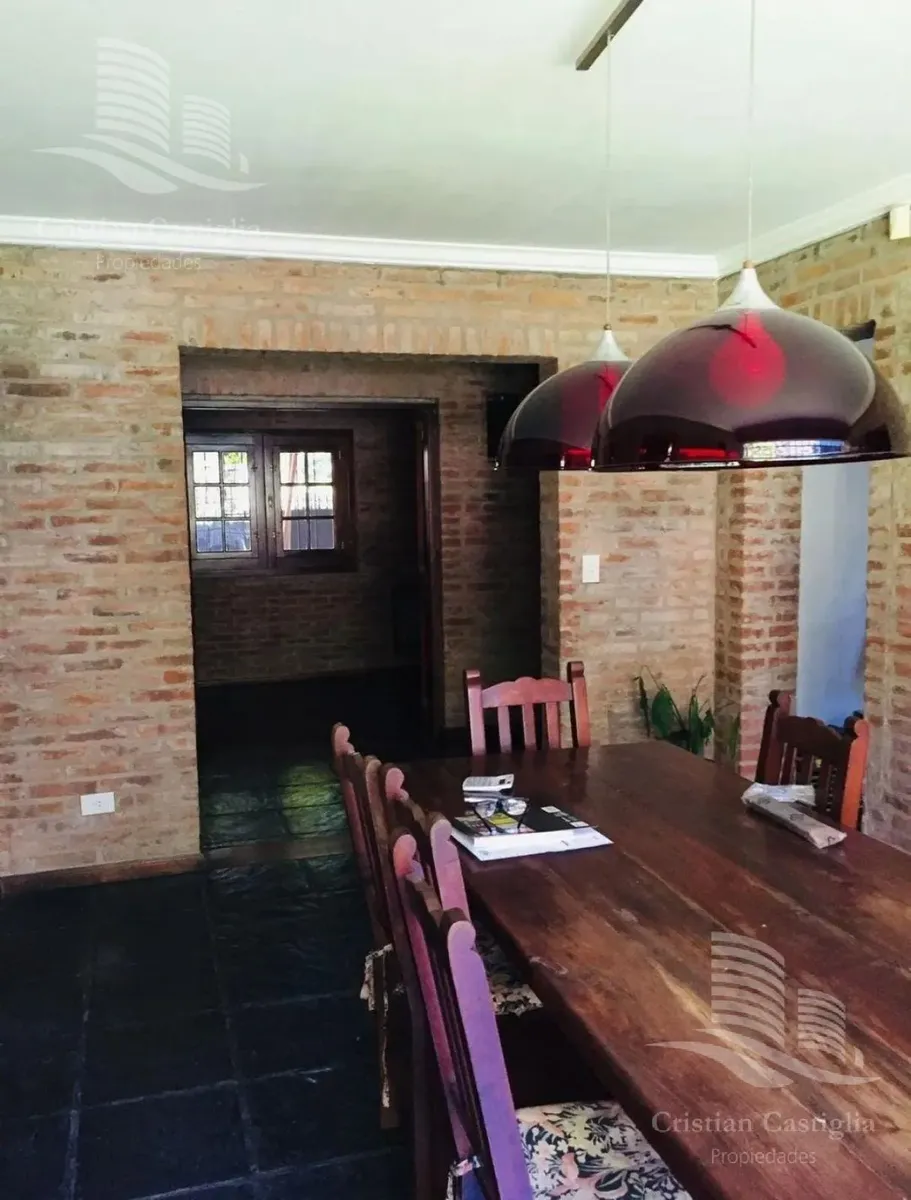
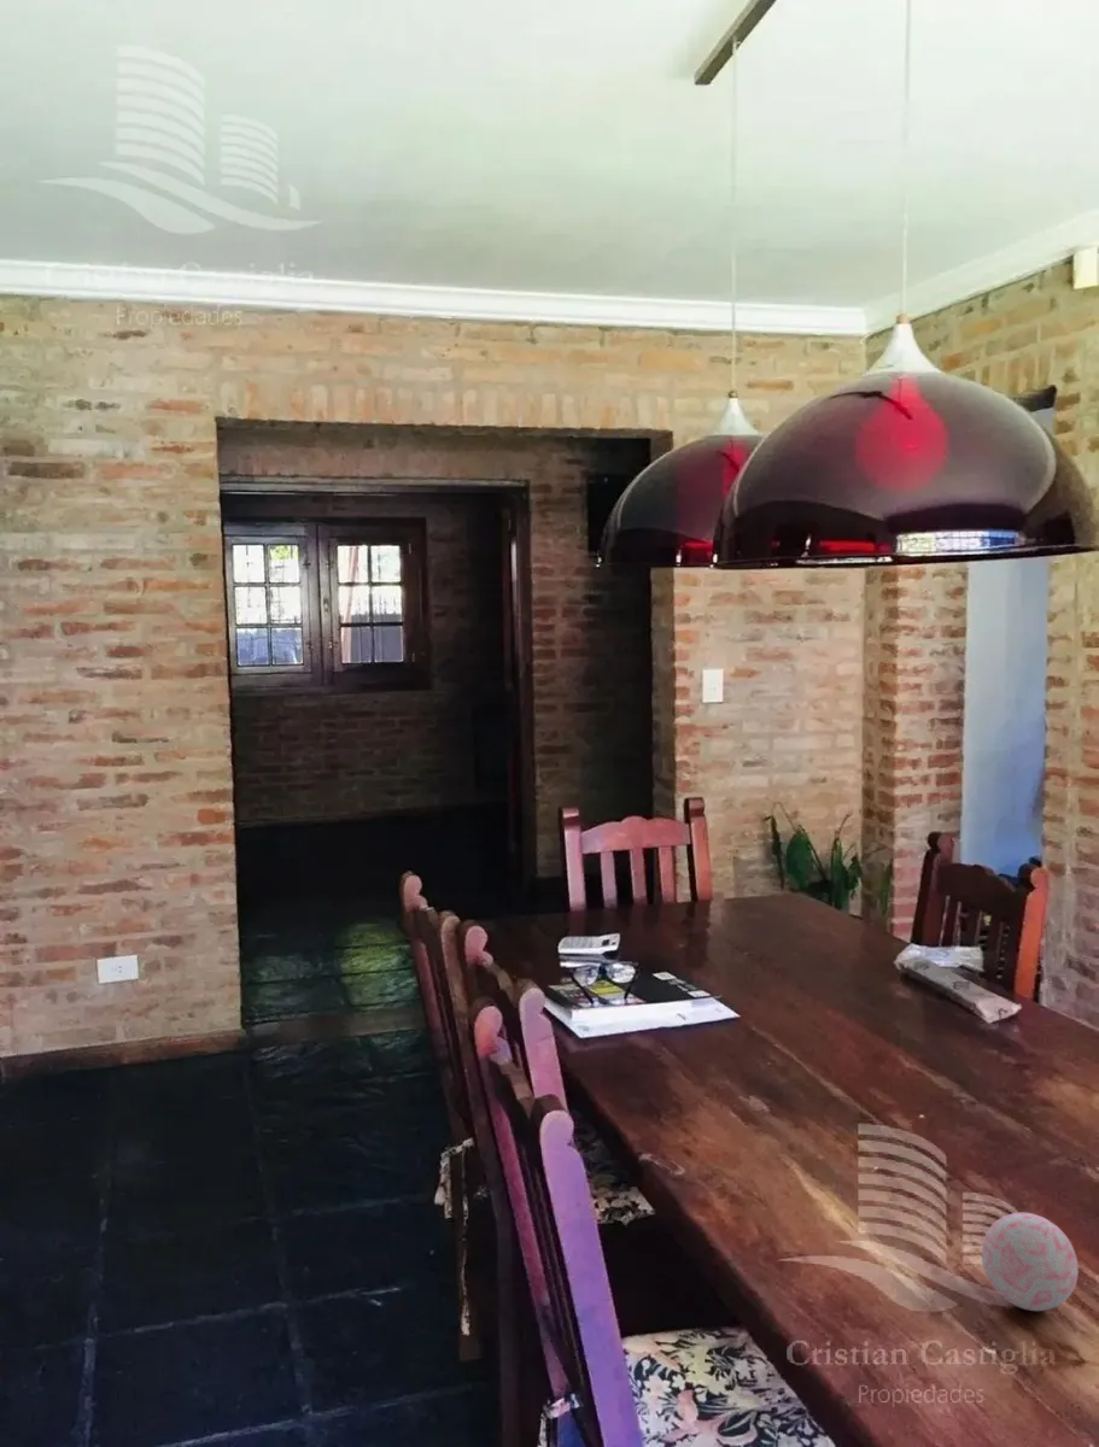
+ decorative ball (1029, 1260)
